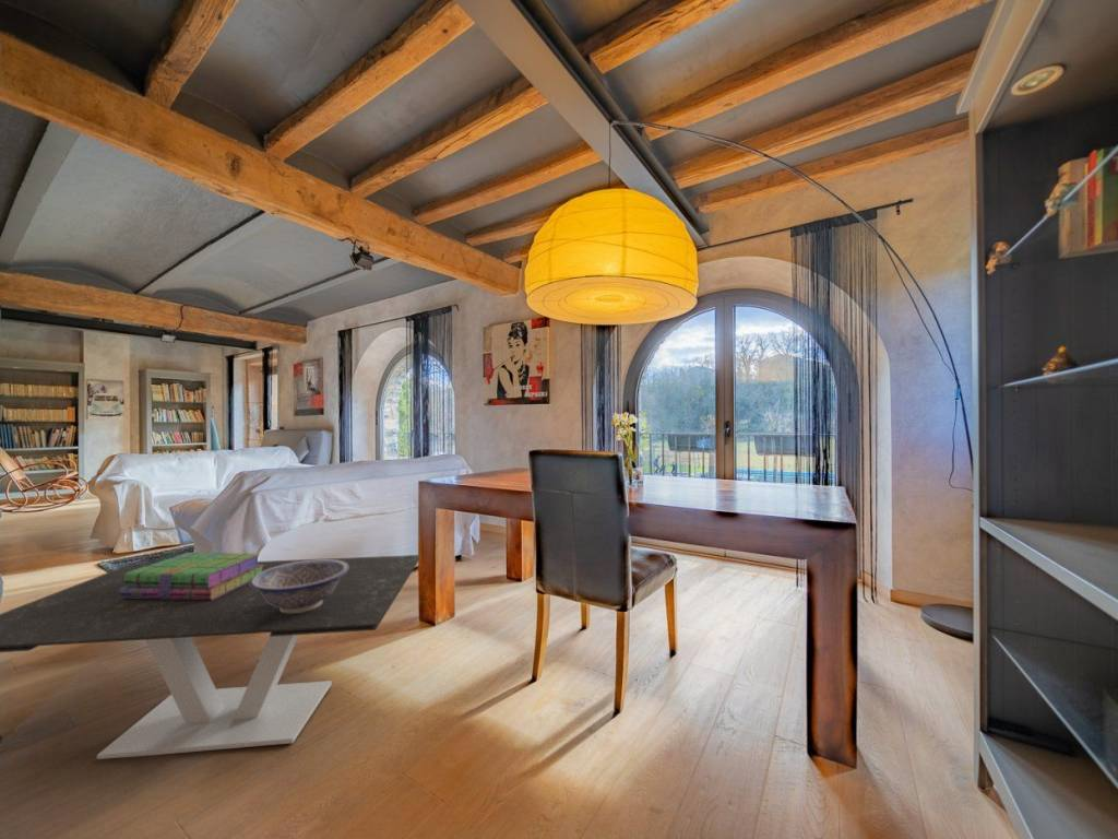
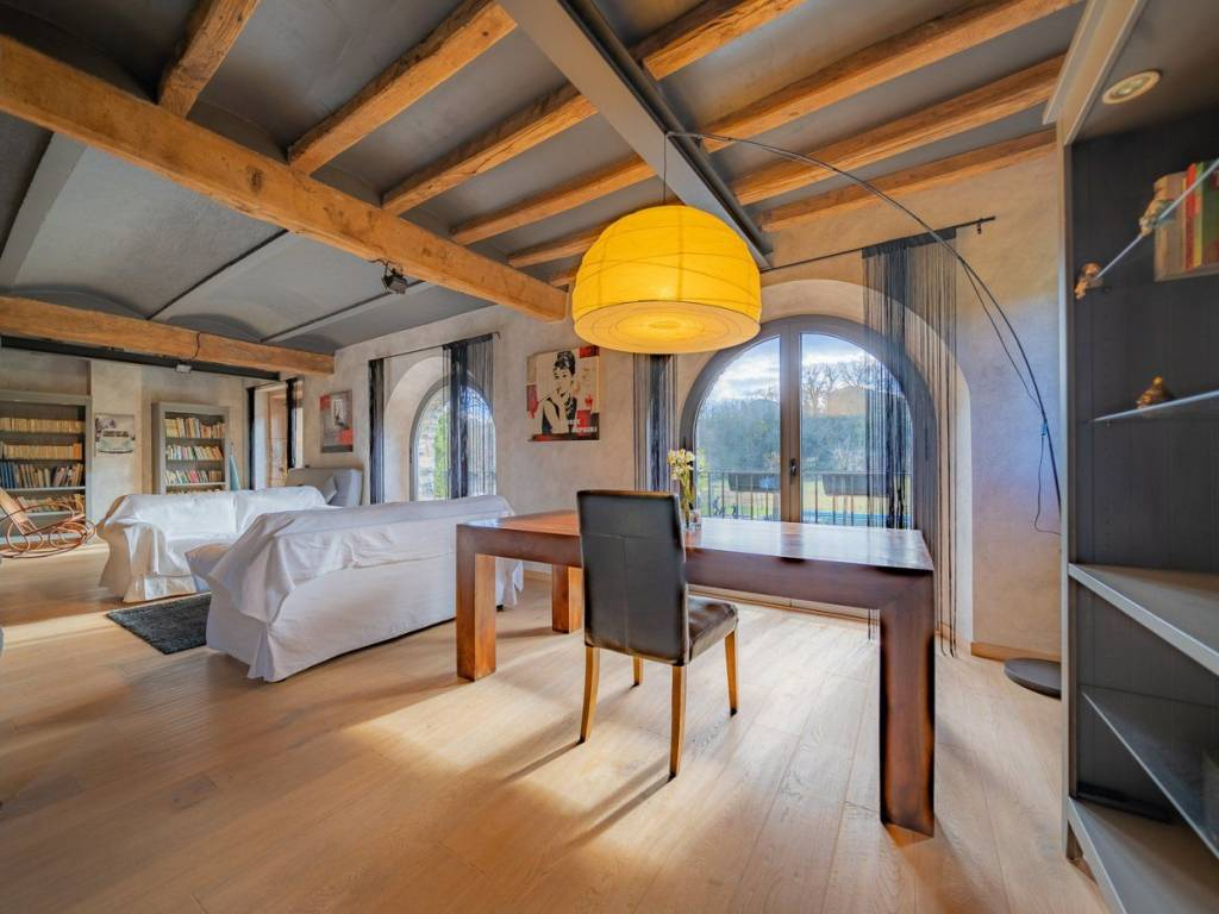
- decorative bowl (301, 588)
- stack of books (197, 574)
- coffee table (222, 635)
